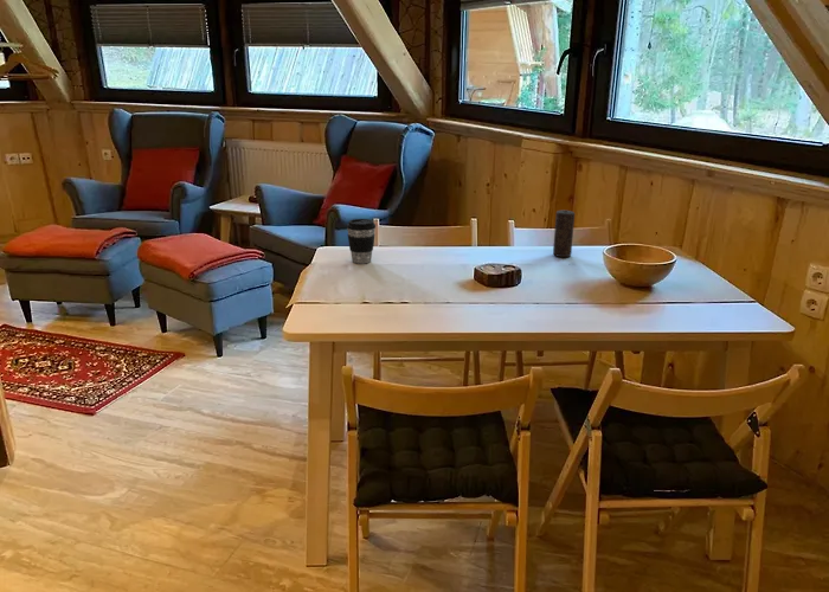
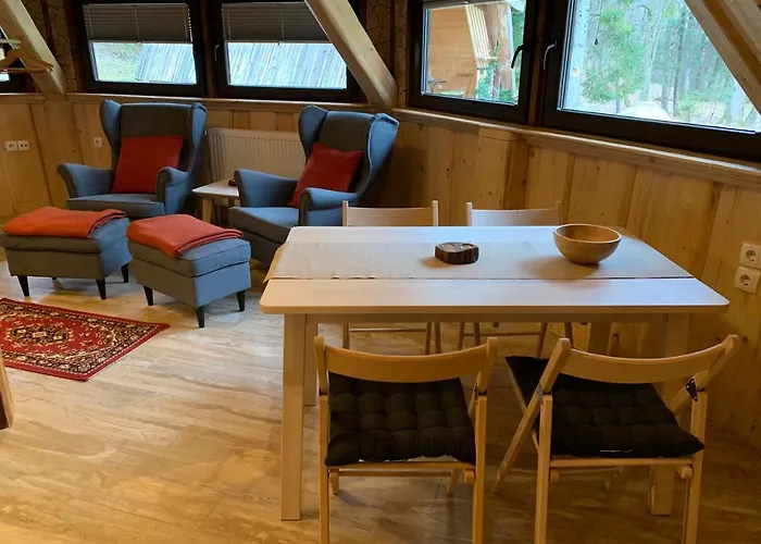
- coffee cup (361, 240)
- candle (564, 233)
